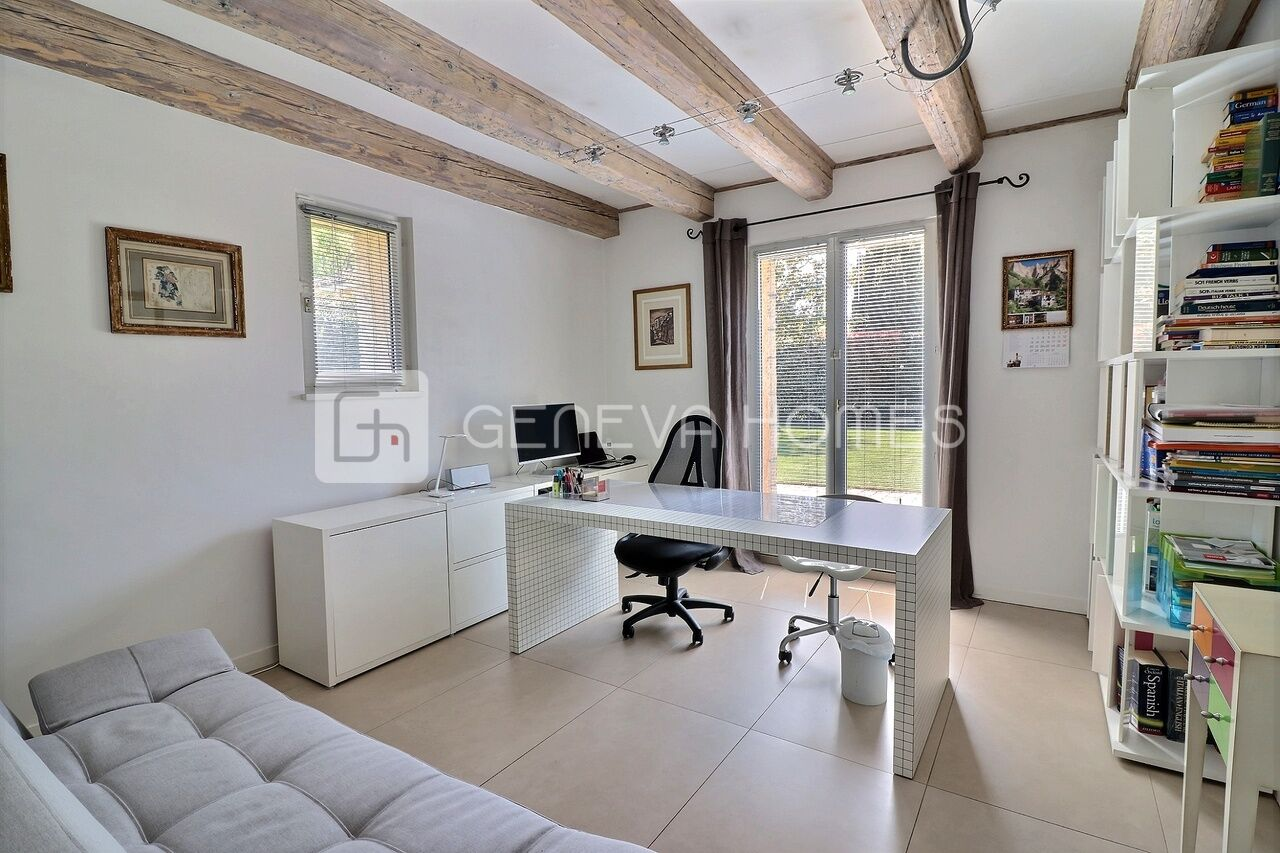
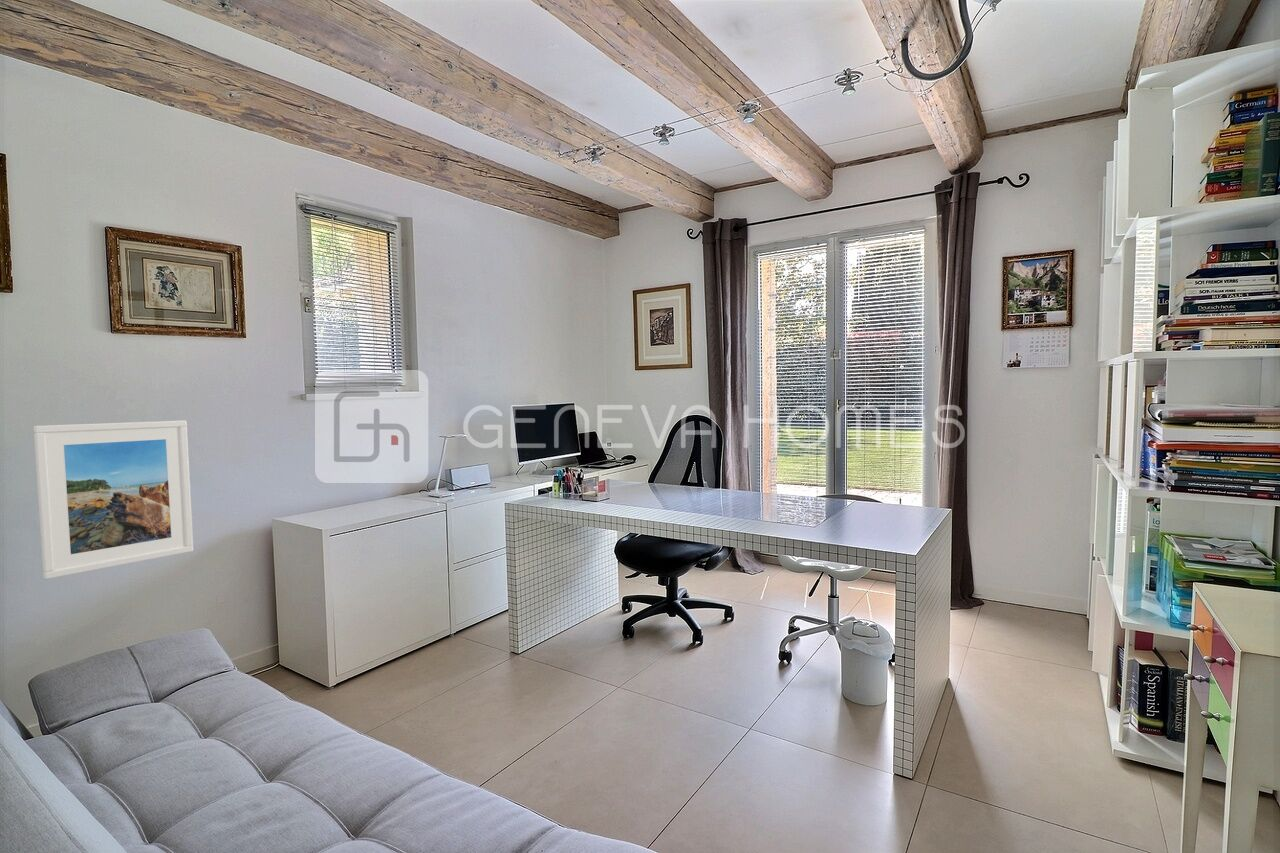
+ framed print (120, 493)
